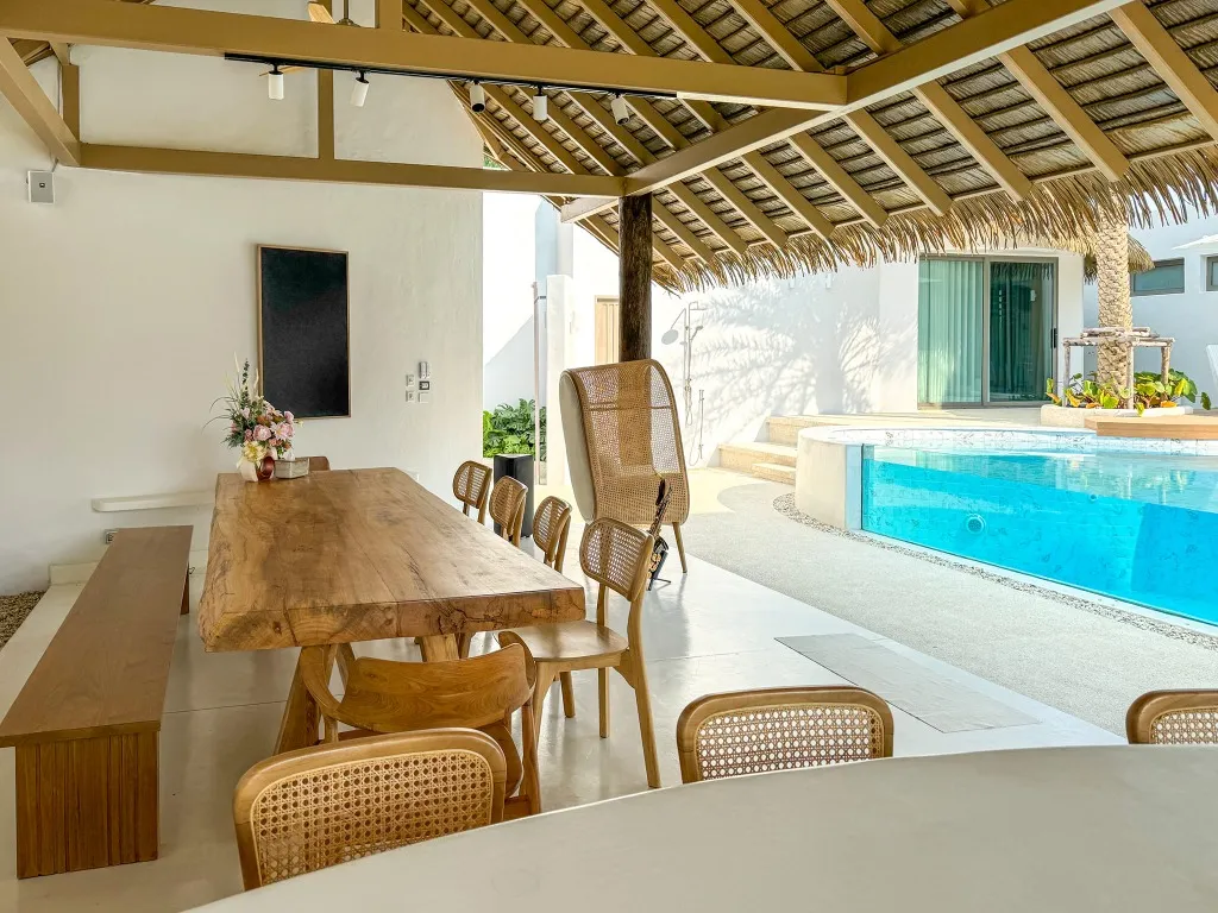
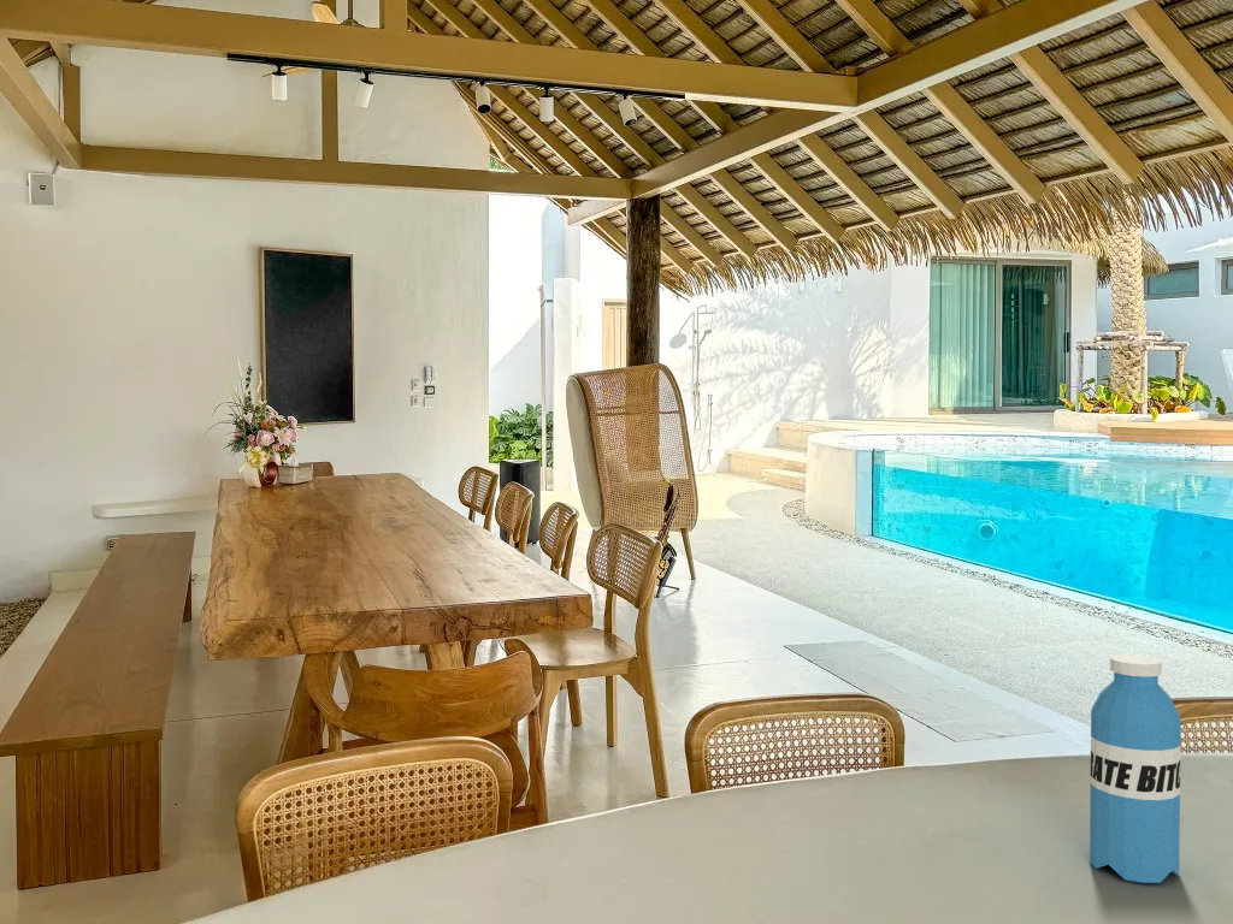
+ water bottle (1134, 763)
